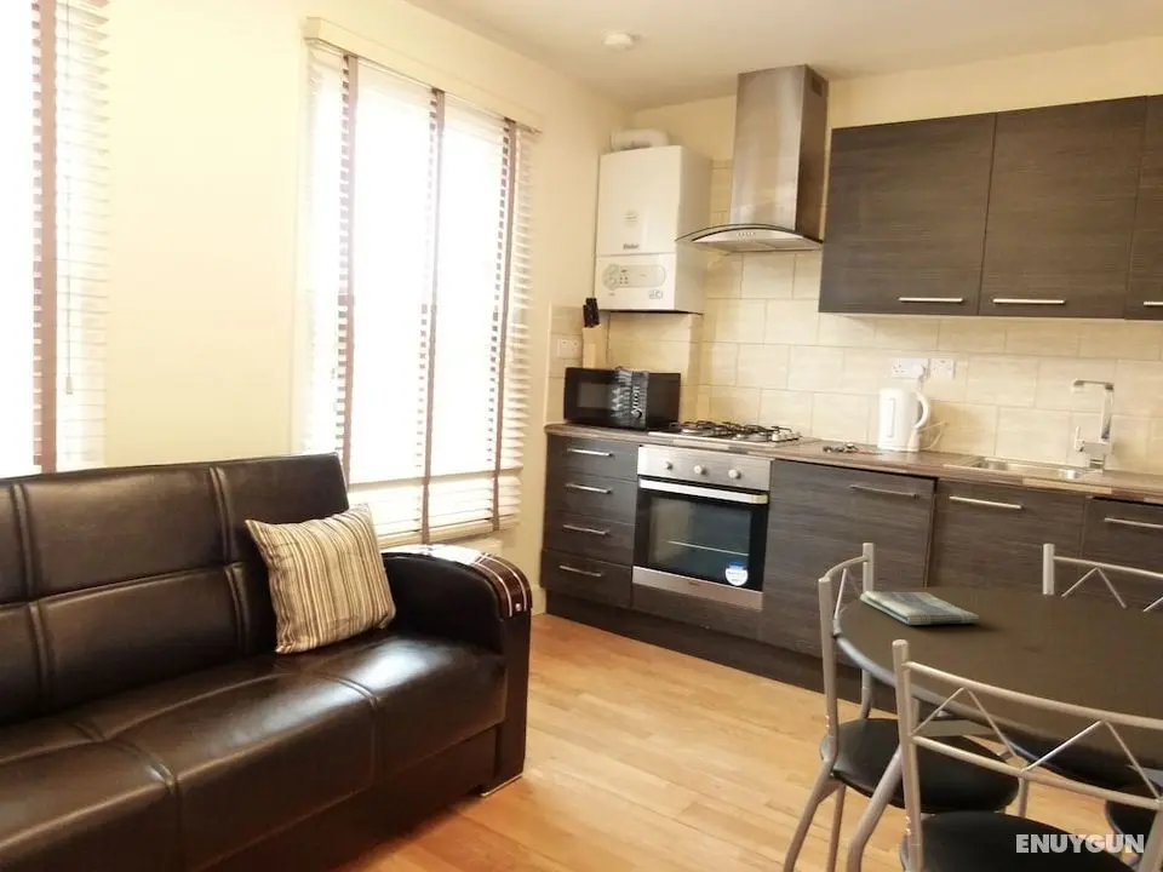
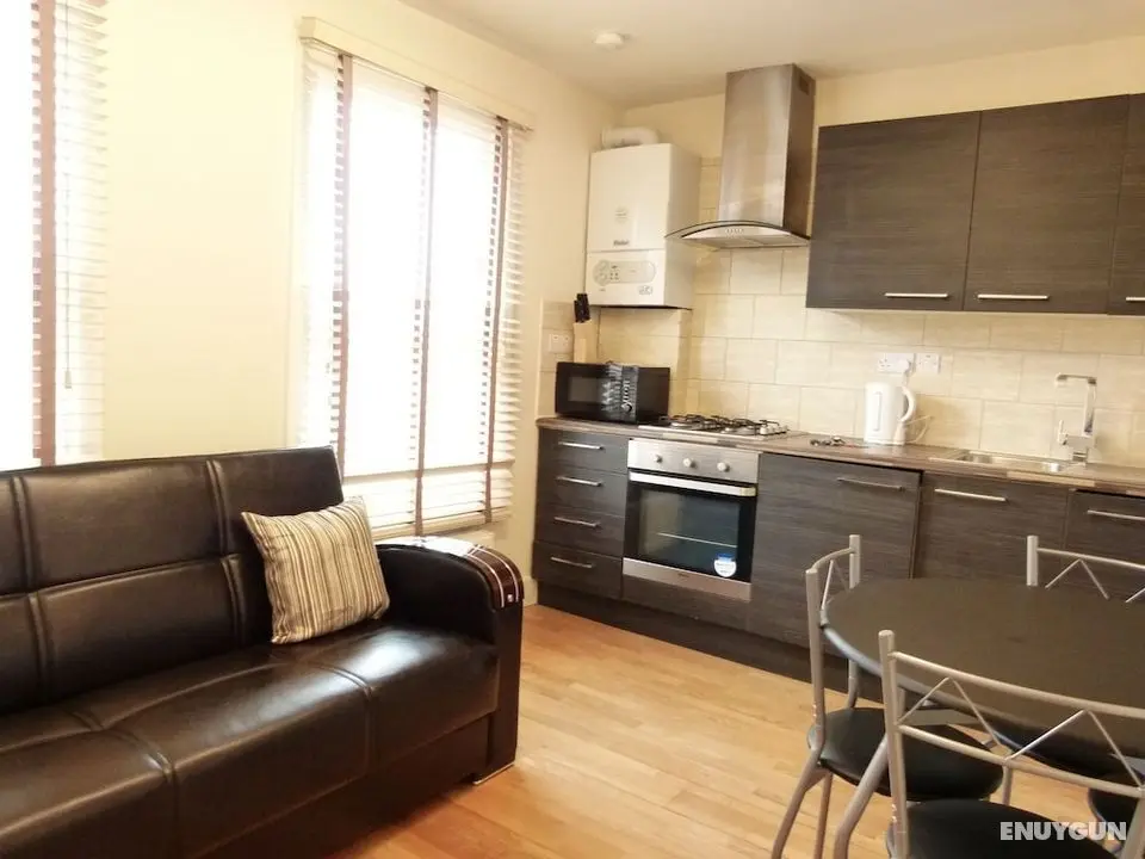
- dish towel (917, 604)
